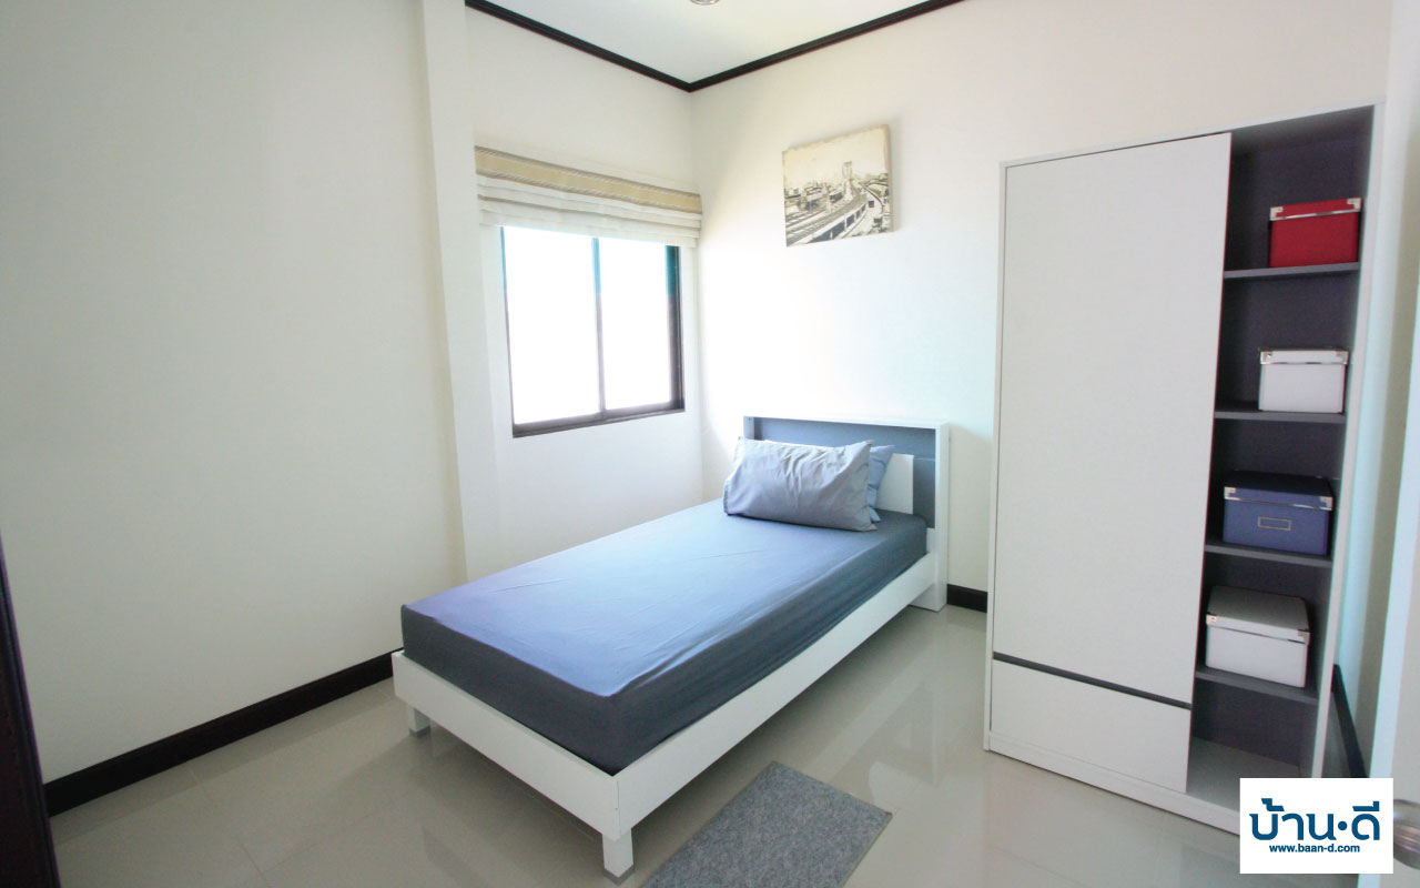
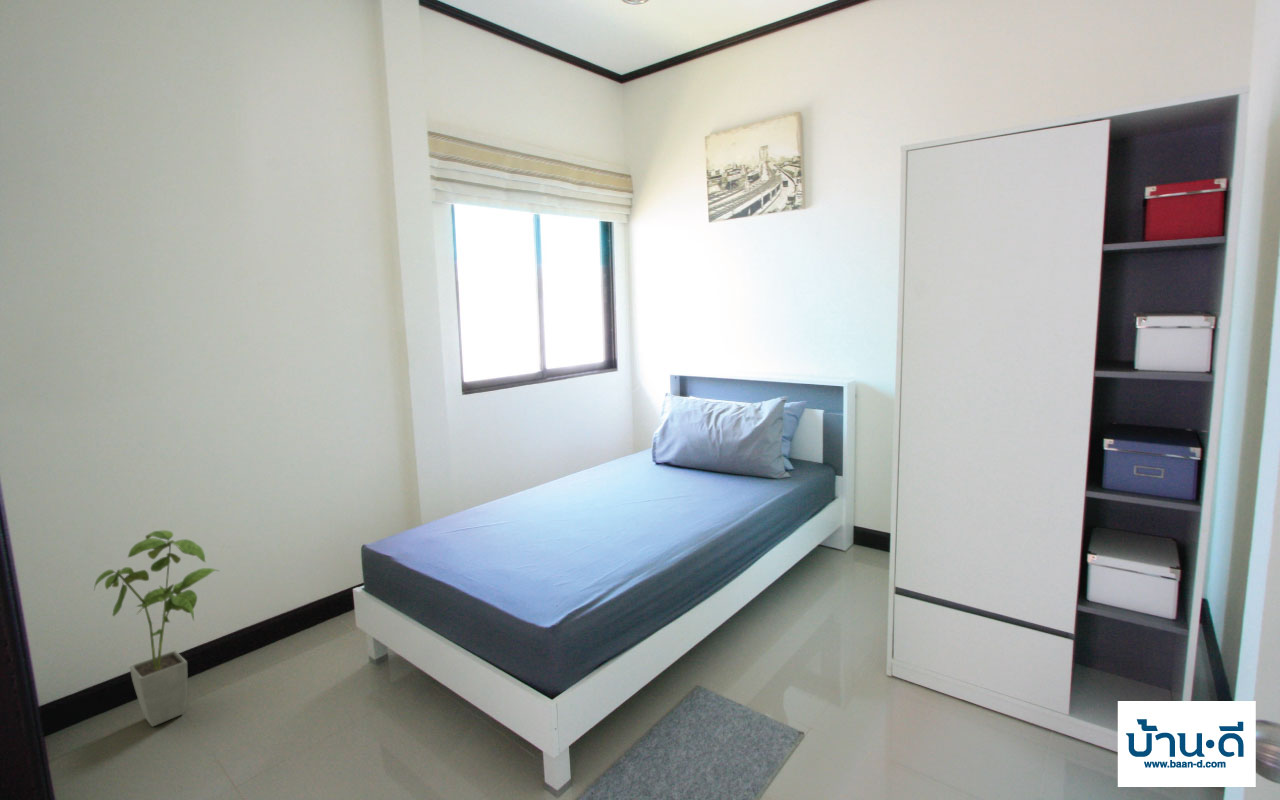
+ house plant (169, 621)
